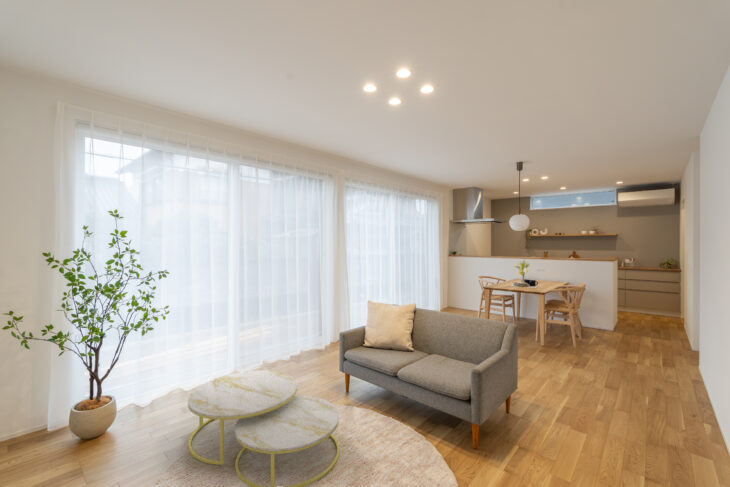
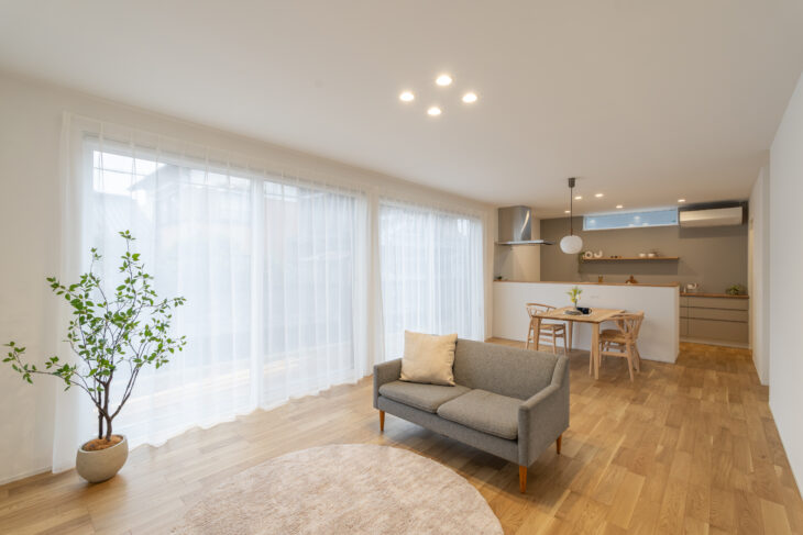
- coffee table (263, 419)
